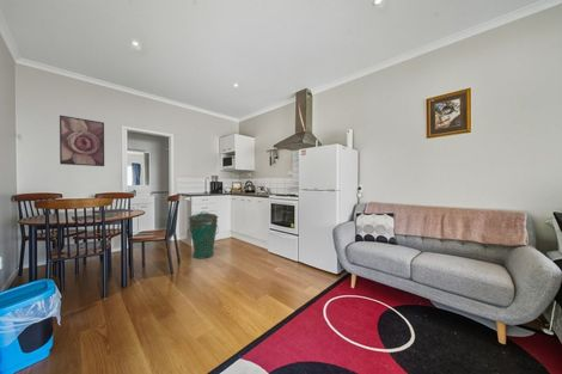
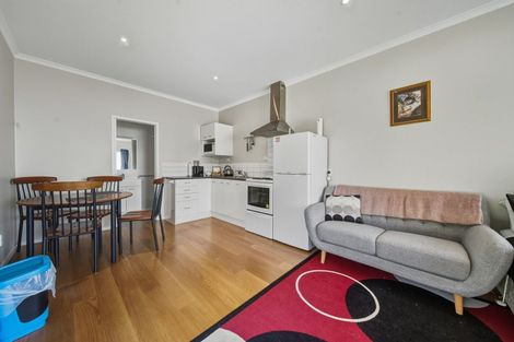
- trash can (203, 233)
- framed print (83, 142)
